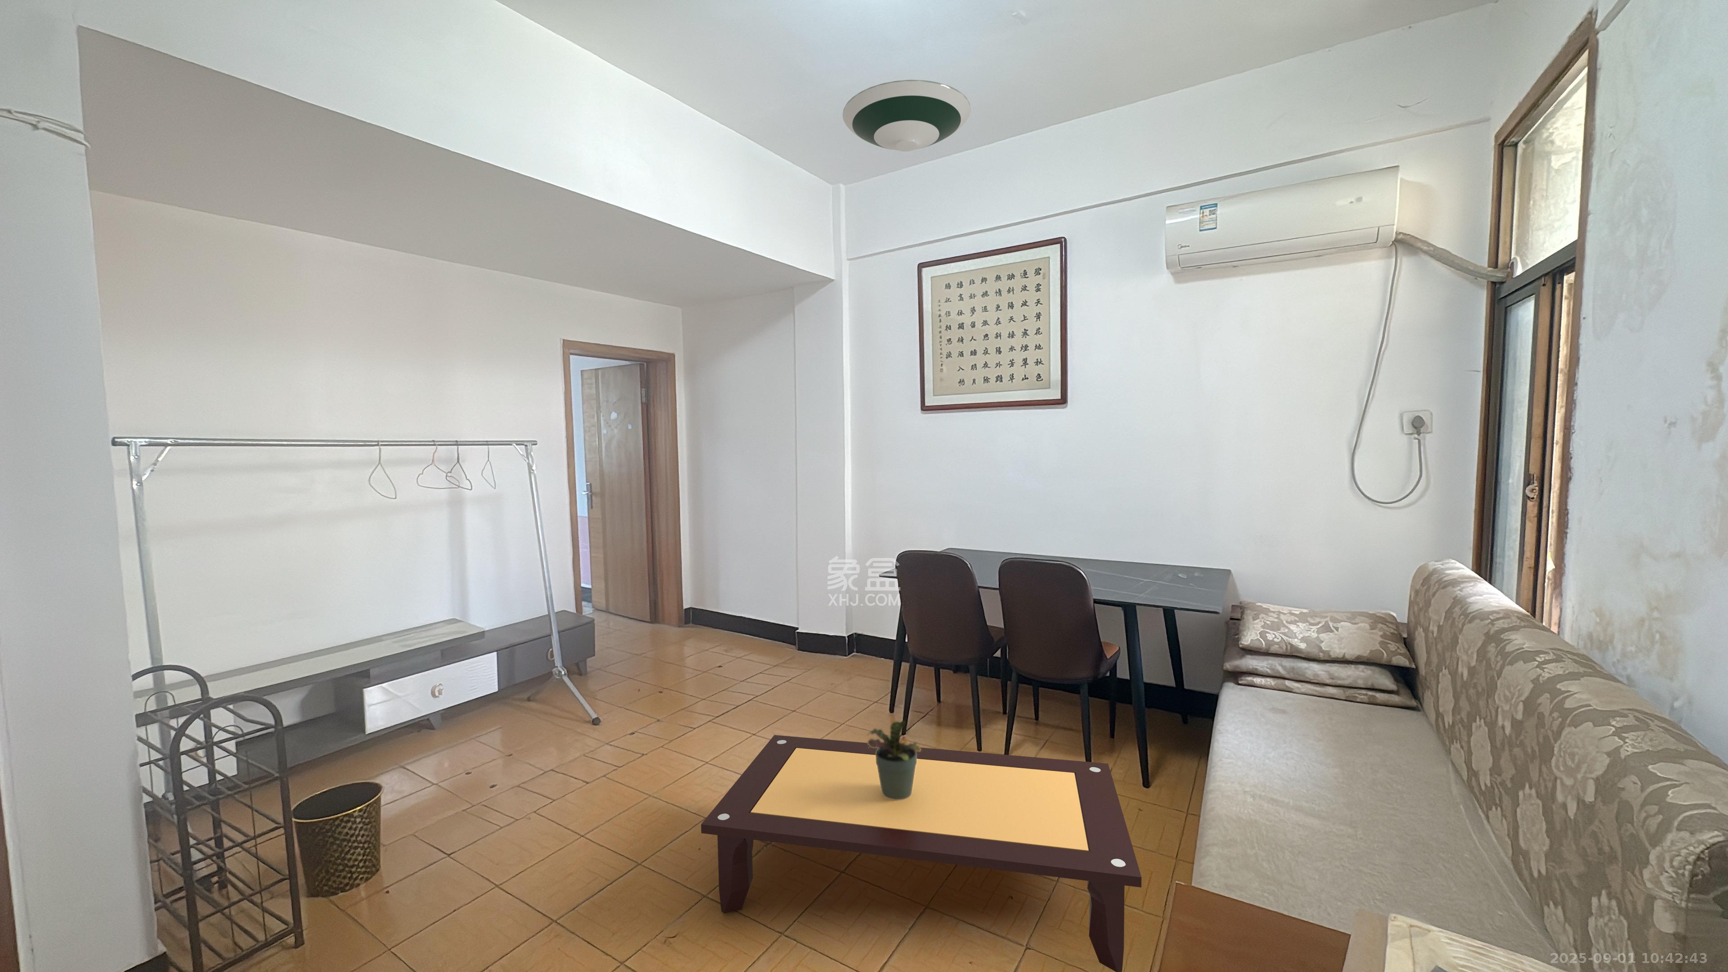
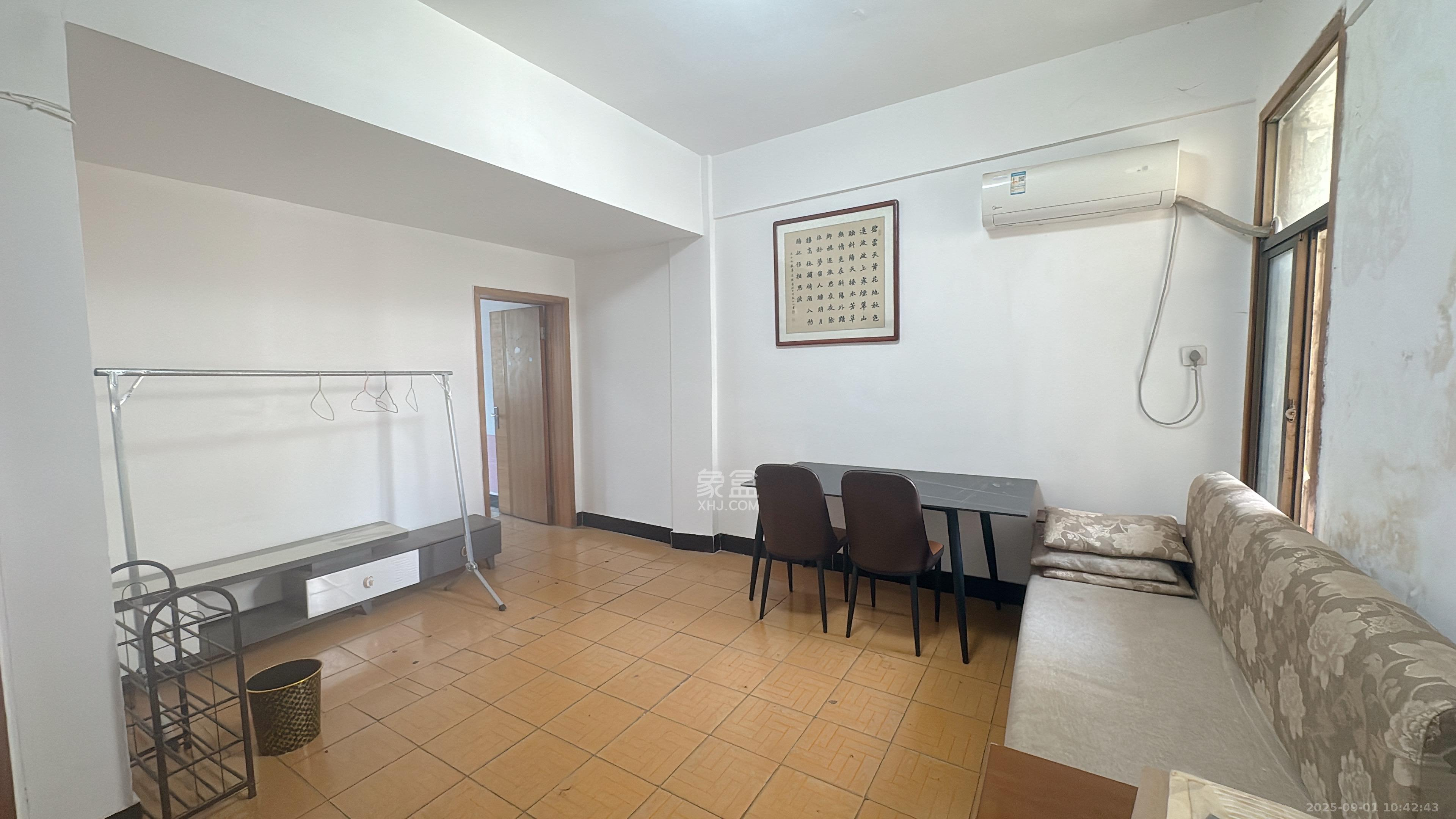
- coffee table (921, 836)
- potted plant (891, 756)
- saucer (907, 131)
